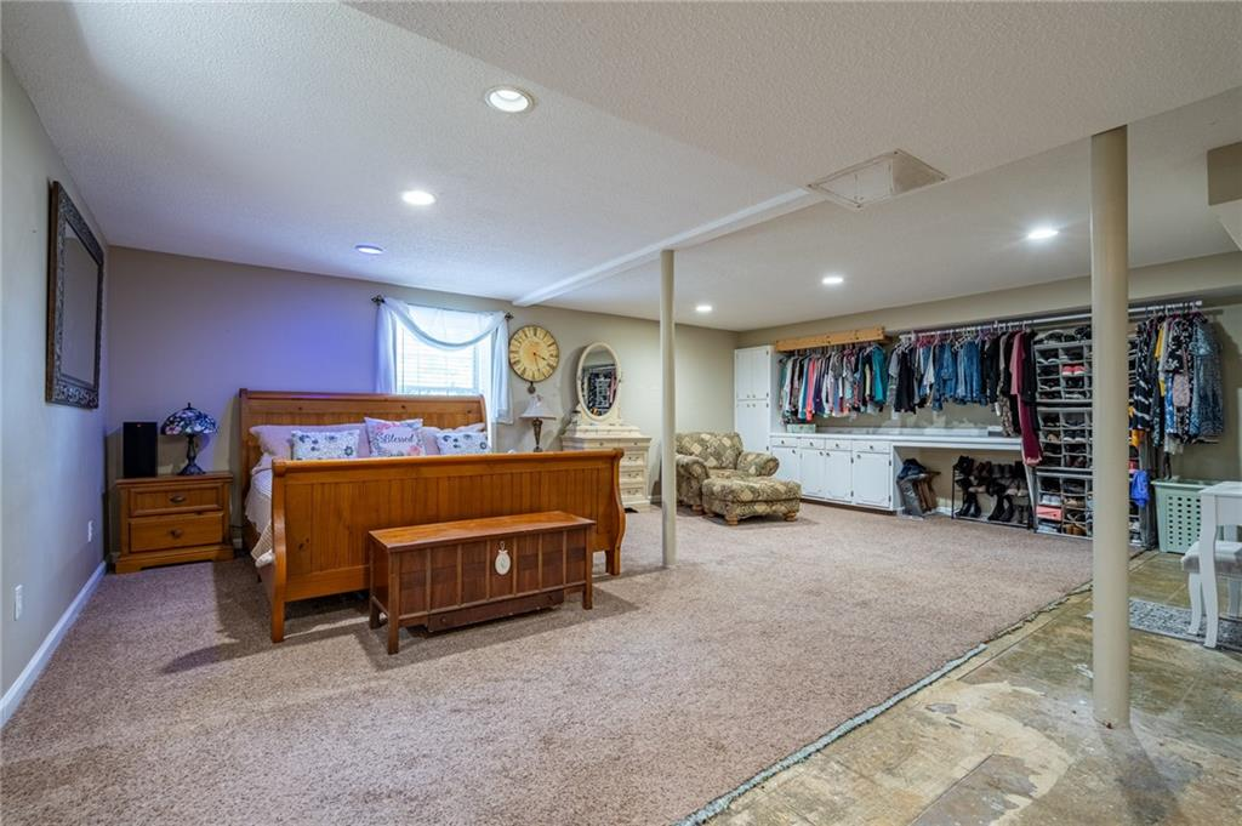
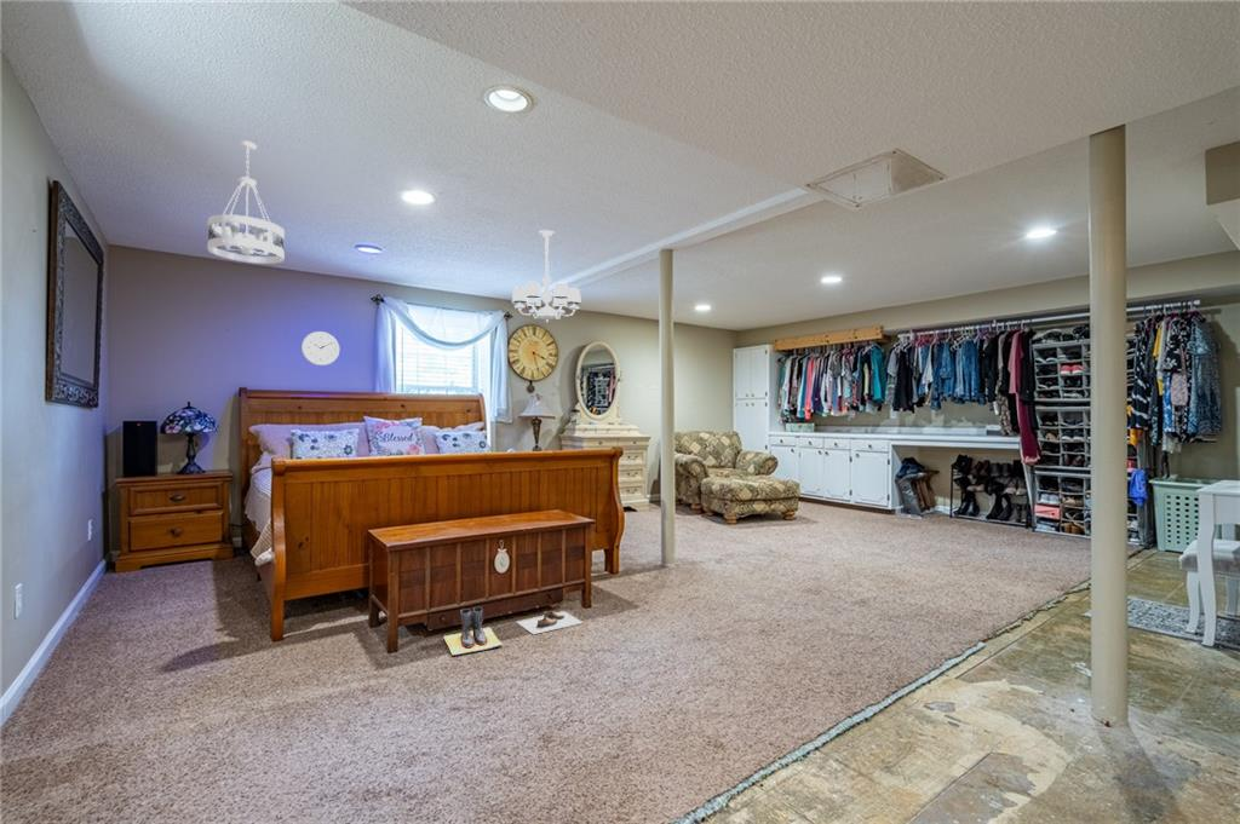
+ chandelier (546, 277)
+ boots (472, 627)
+ ceiling light fixture (247, 200)
+ shoe (549, 618)
+ wall clock (321, 347)
